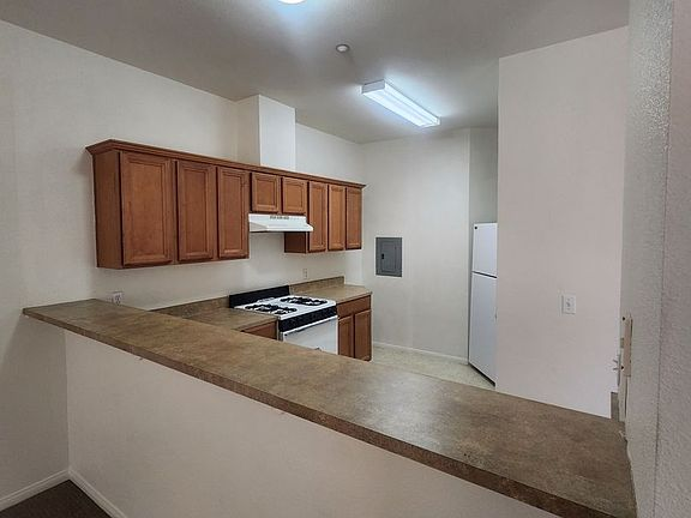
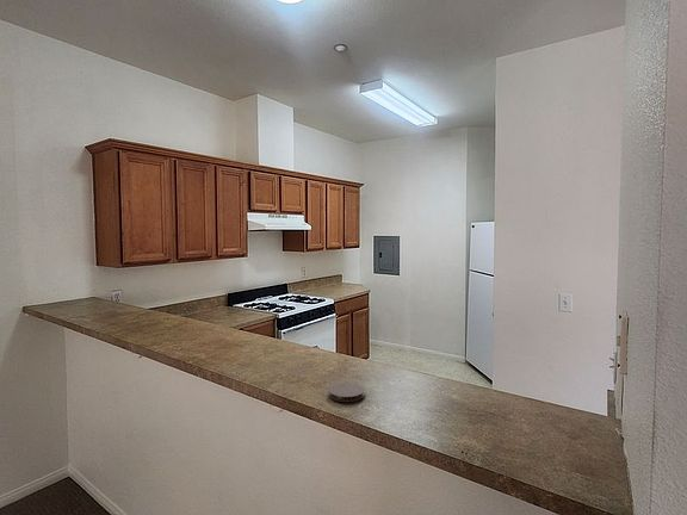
+ coaster (346, 391)
